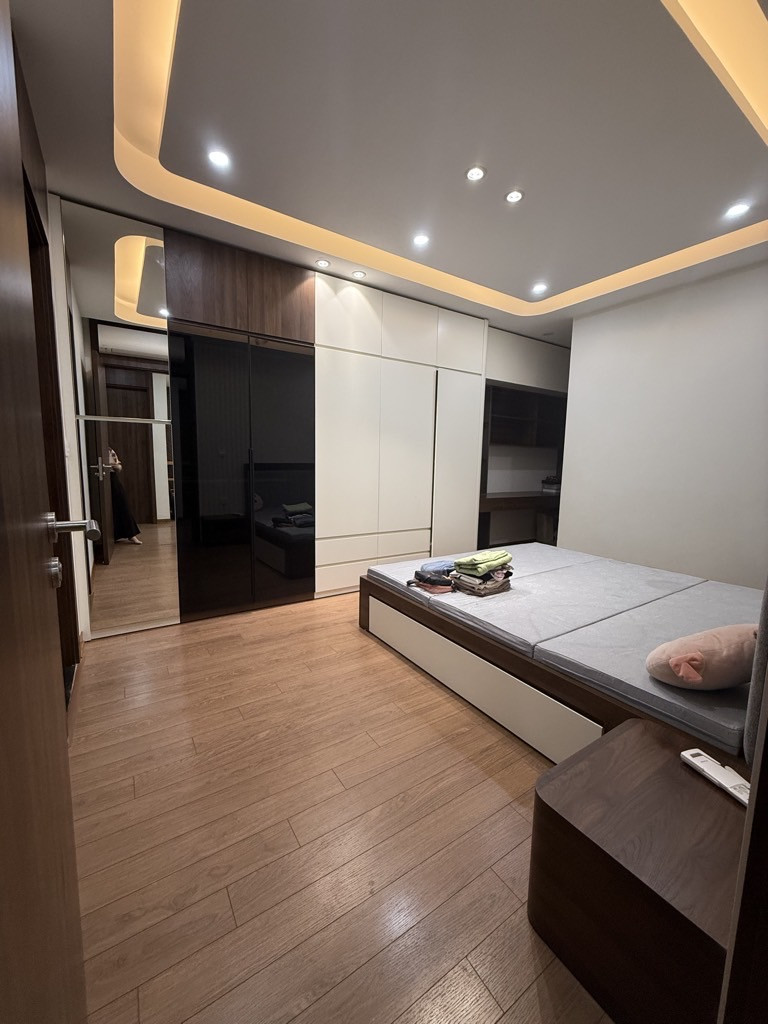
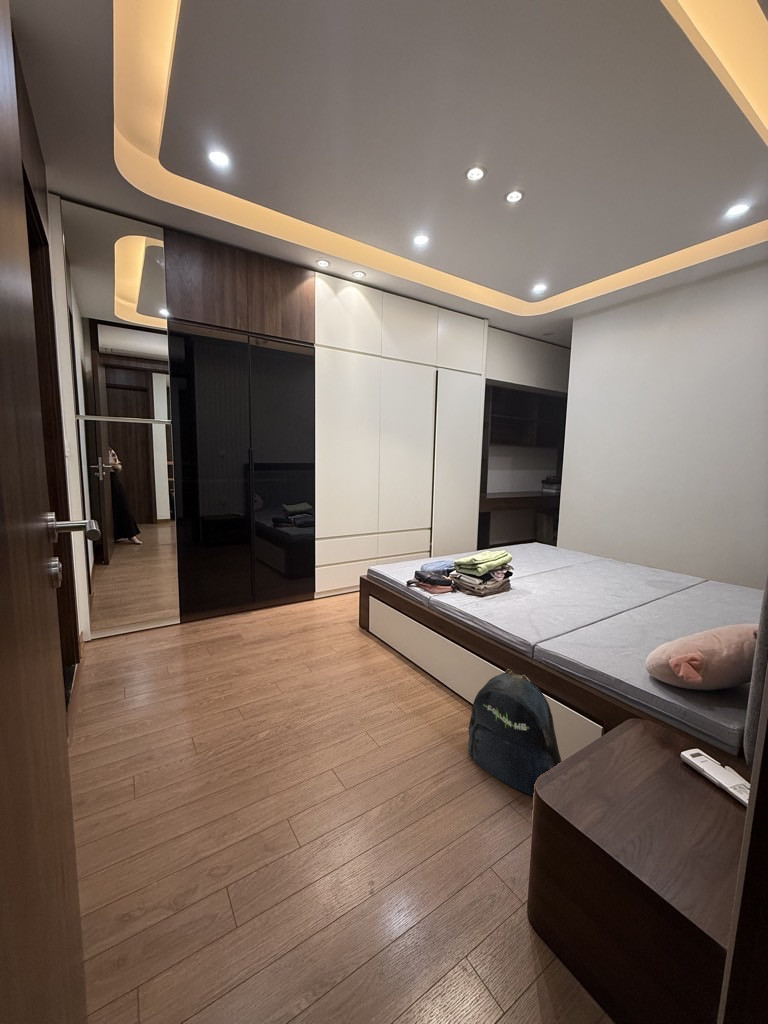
+ backpack (517, 722)
